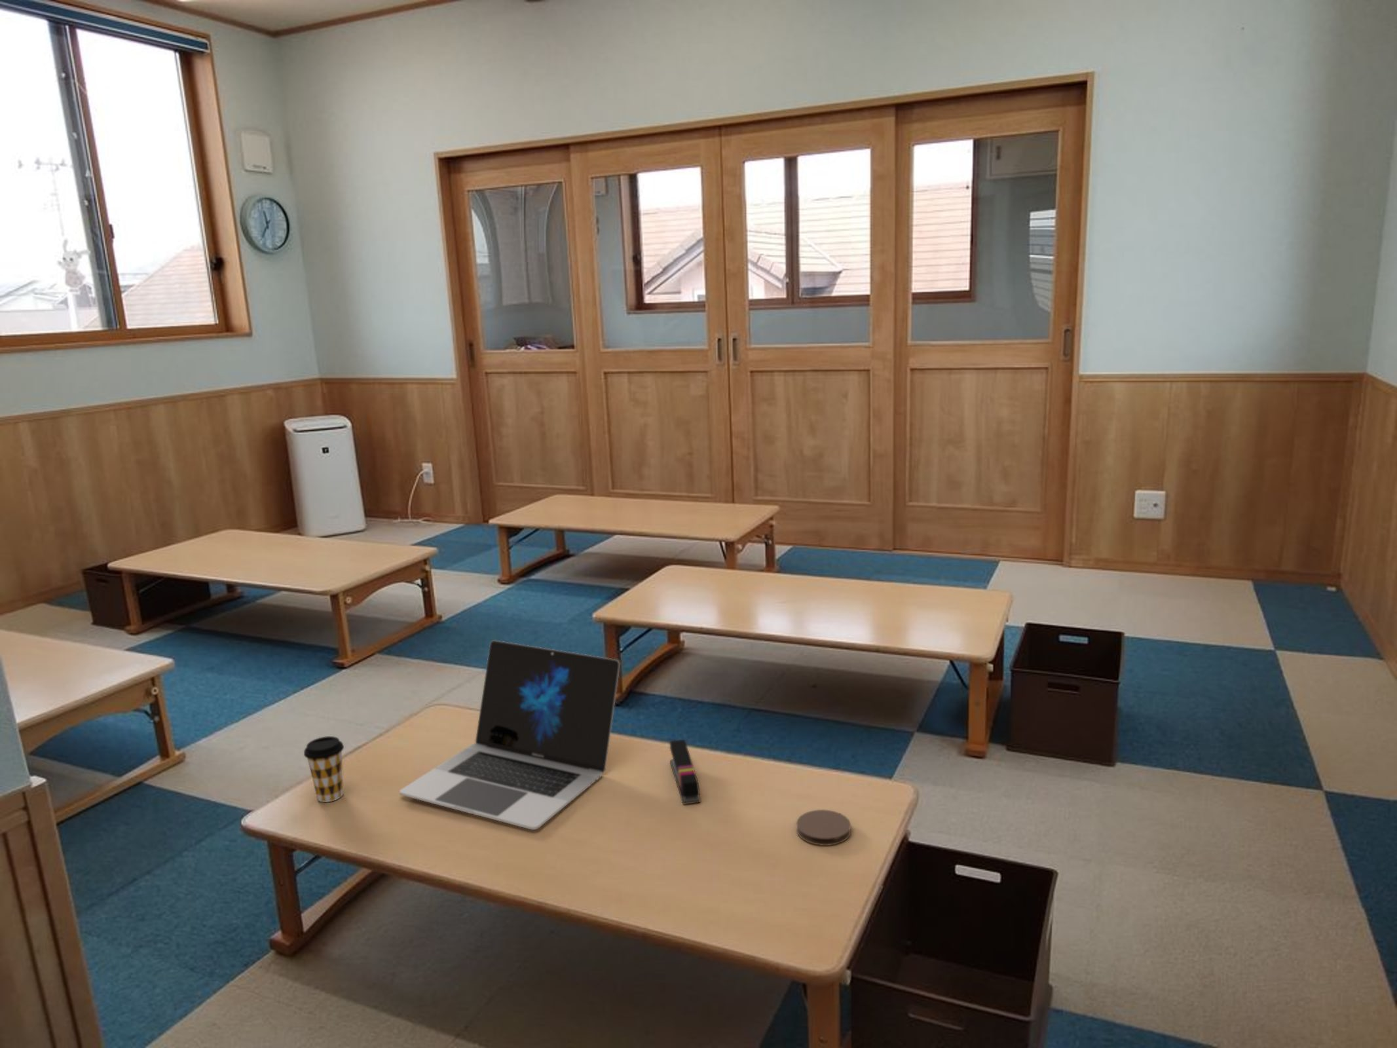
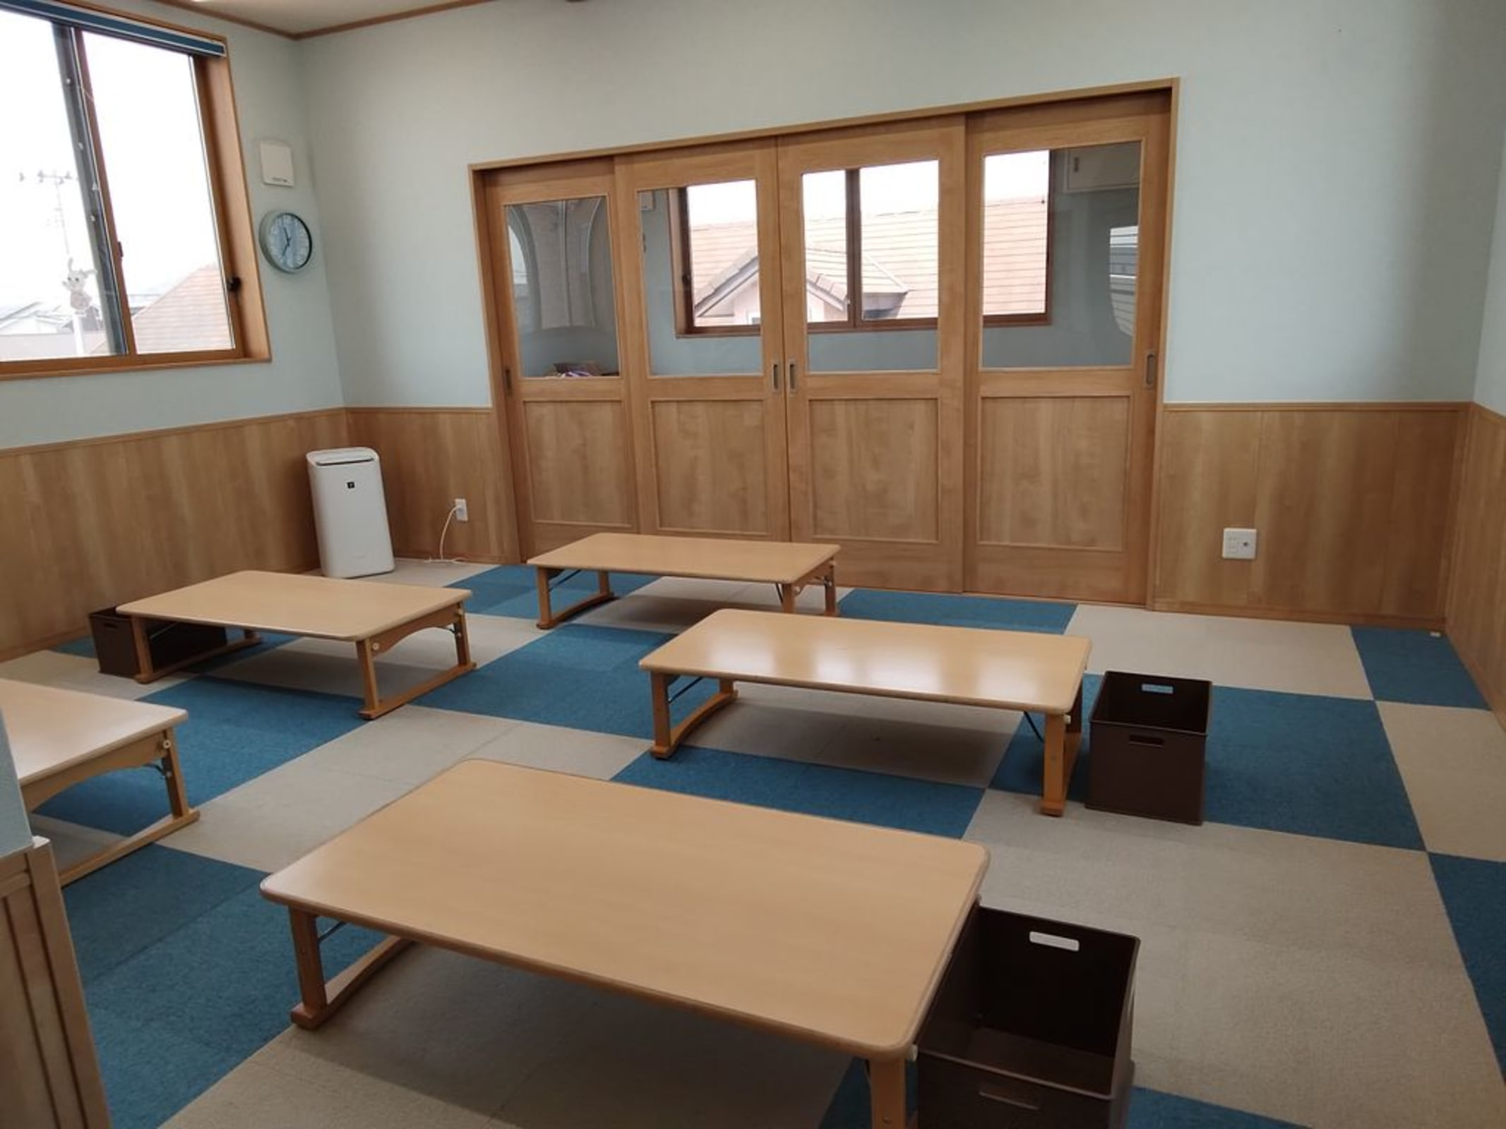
- laptop (511, 727)
- coffee cup (326, 769)
- stapler (684, 769)
- coaster (823, 827)
